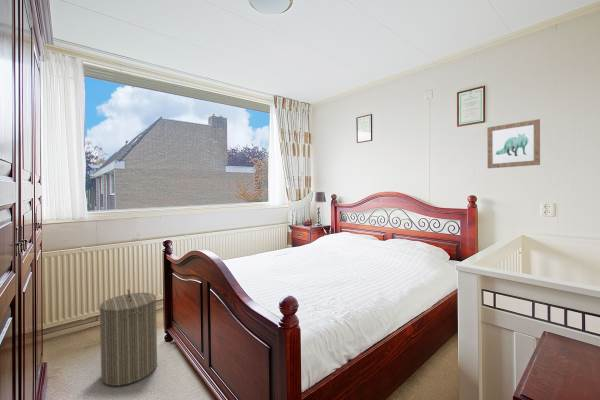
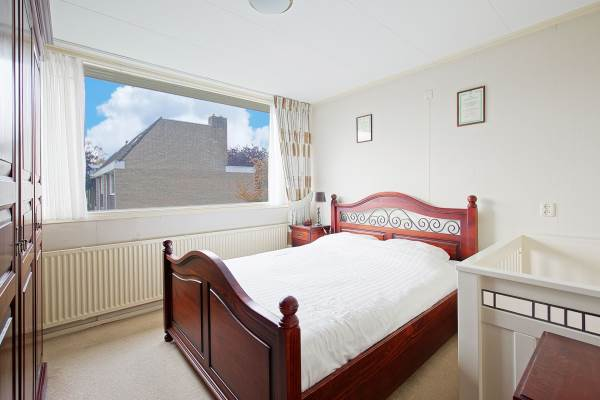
- wall art (512, 145)
- laundry hamper (129, 330)
